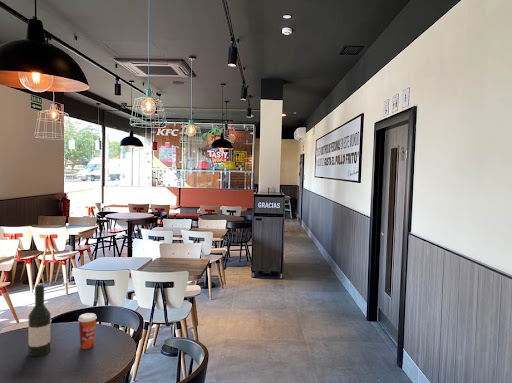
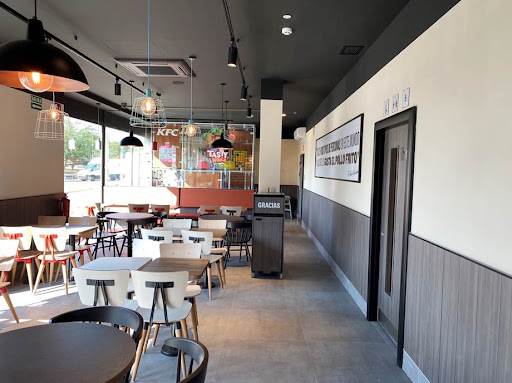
- paper cup (87, 330)
- wine bottle (39, 318)
